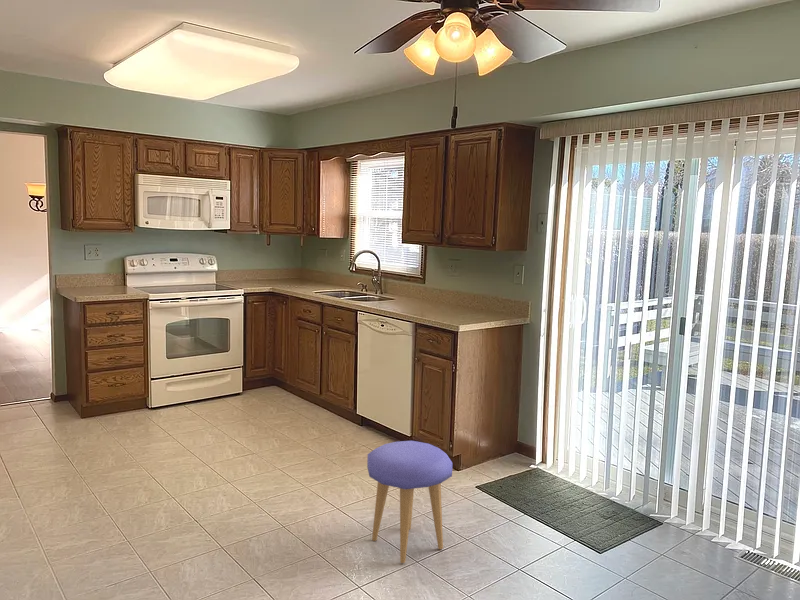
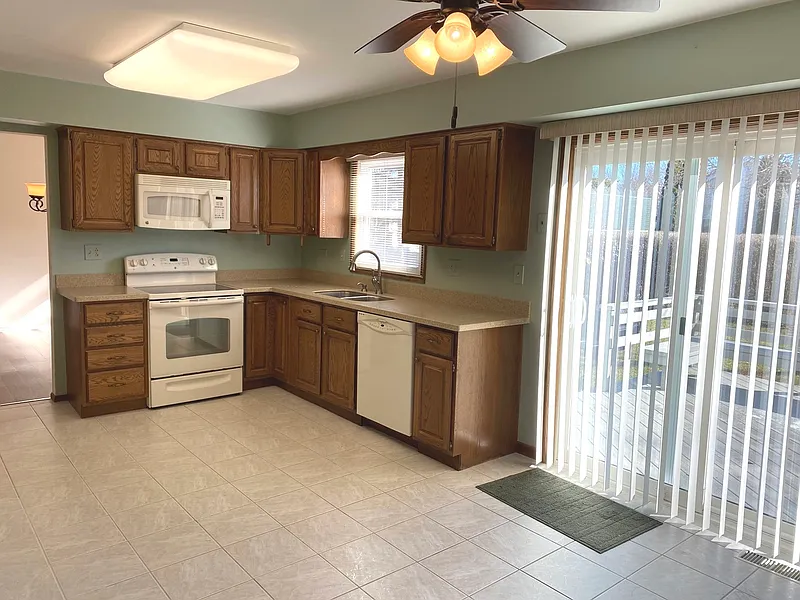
- stool (407, 498)
